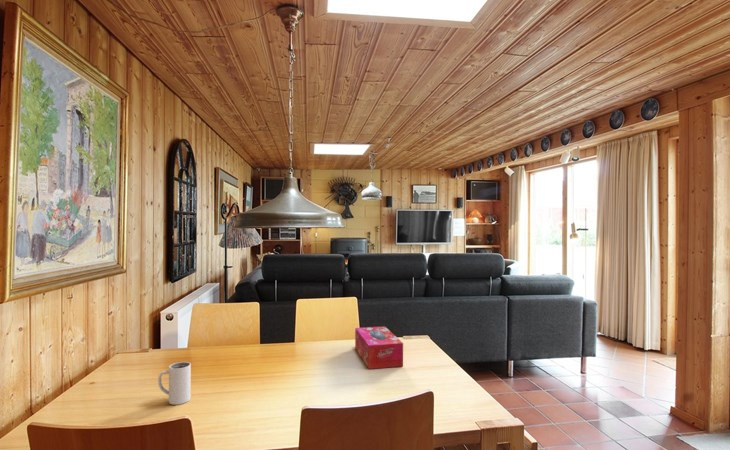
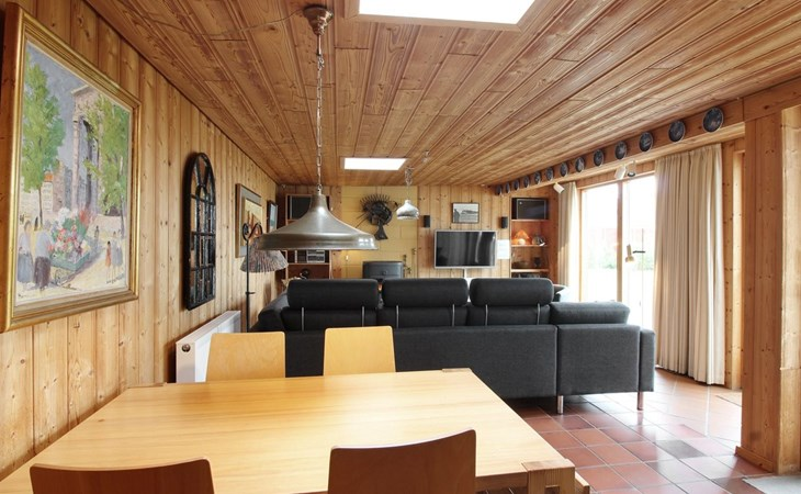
- tissue box (377, 345)
- mug (174, 383)
